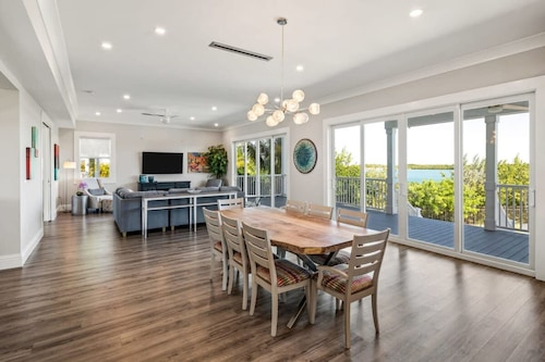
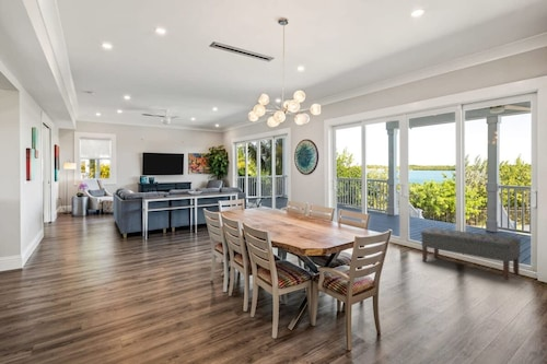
+ bench (466, 250)
